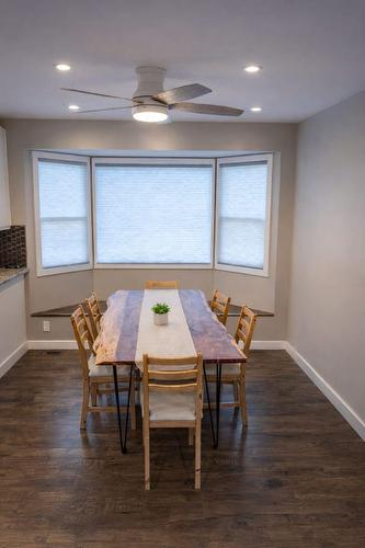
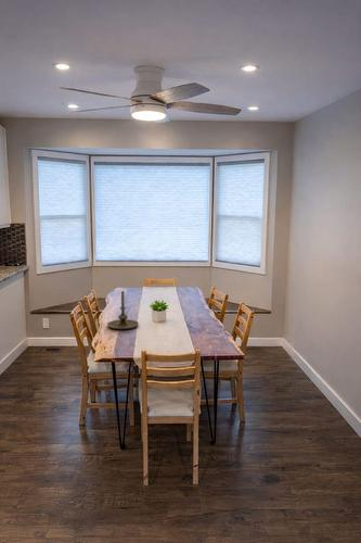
+ candle holder (123, 308)
